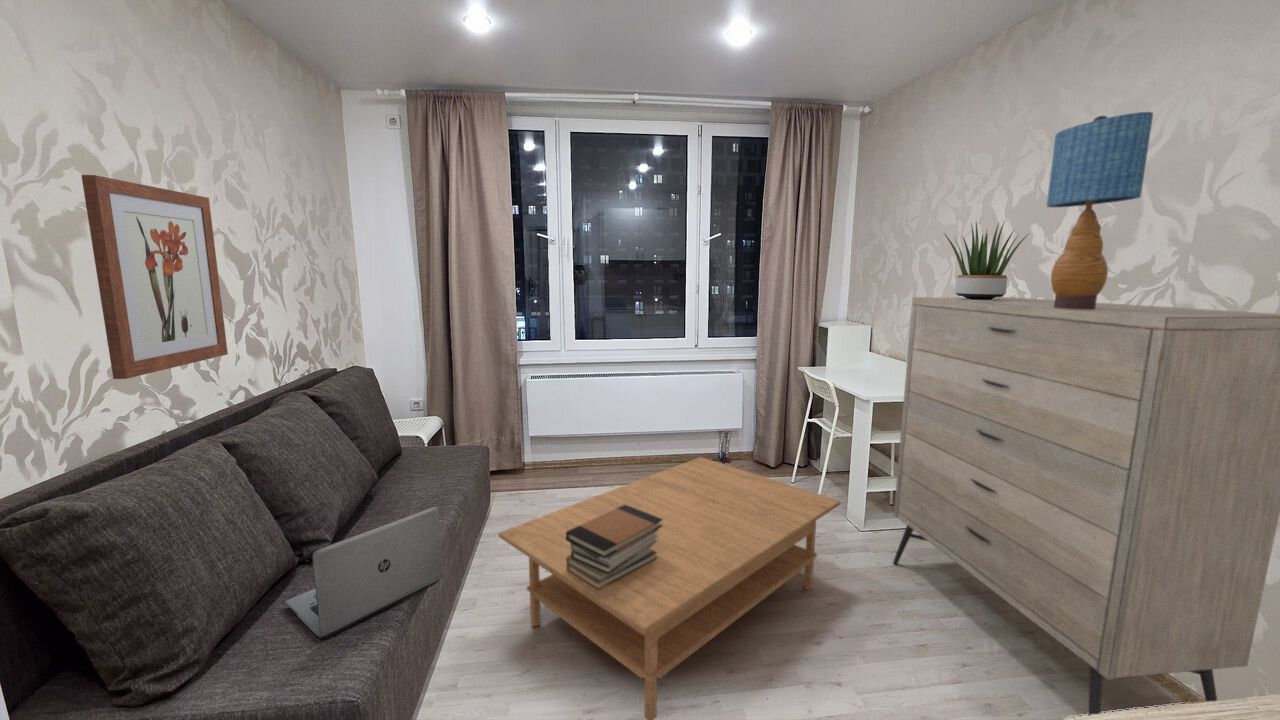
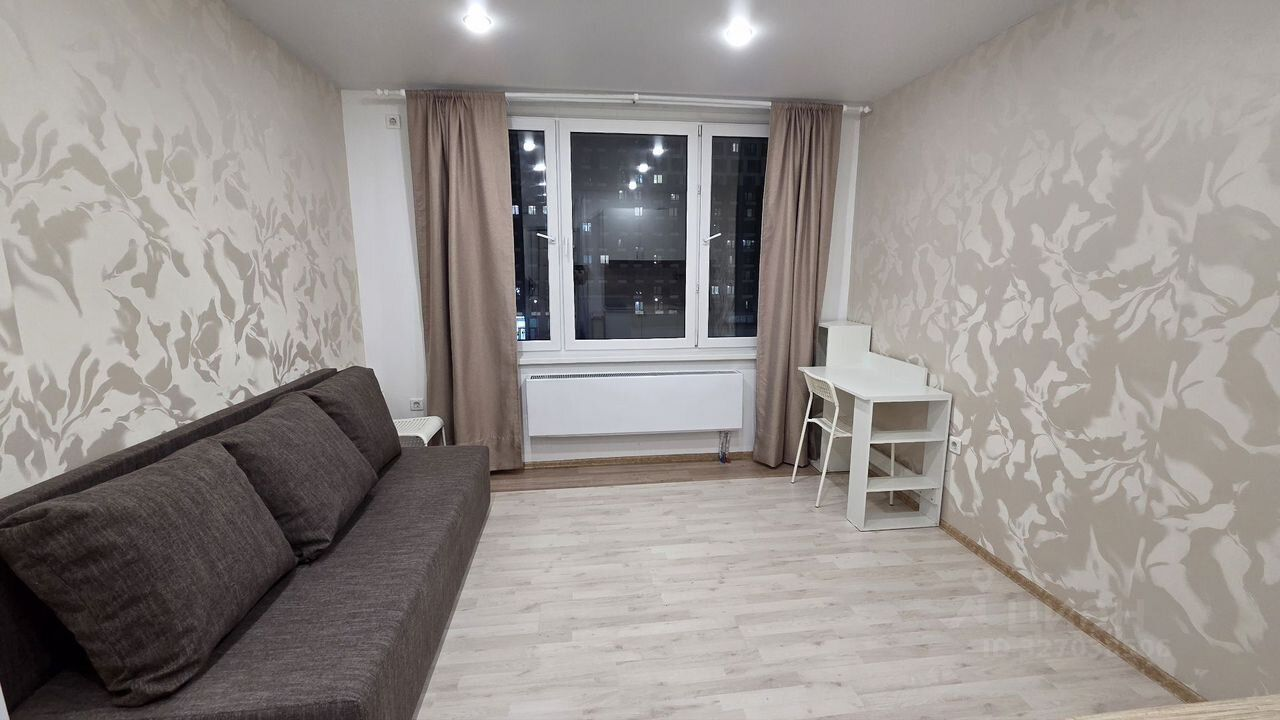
- table lamp (1089, 213)
- potted plant (983, 260)
- dresser (1041, 474)
- wall art (166, 278)
- book stack (614, 544)
- coffee table (680, 560)
- laptop (364, 555)
